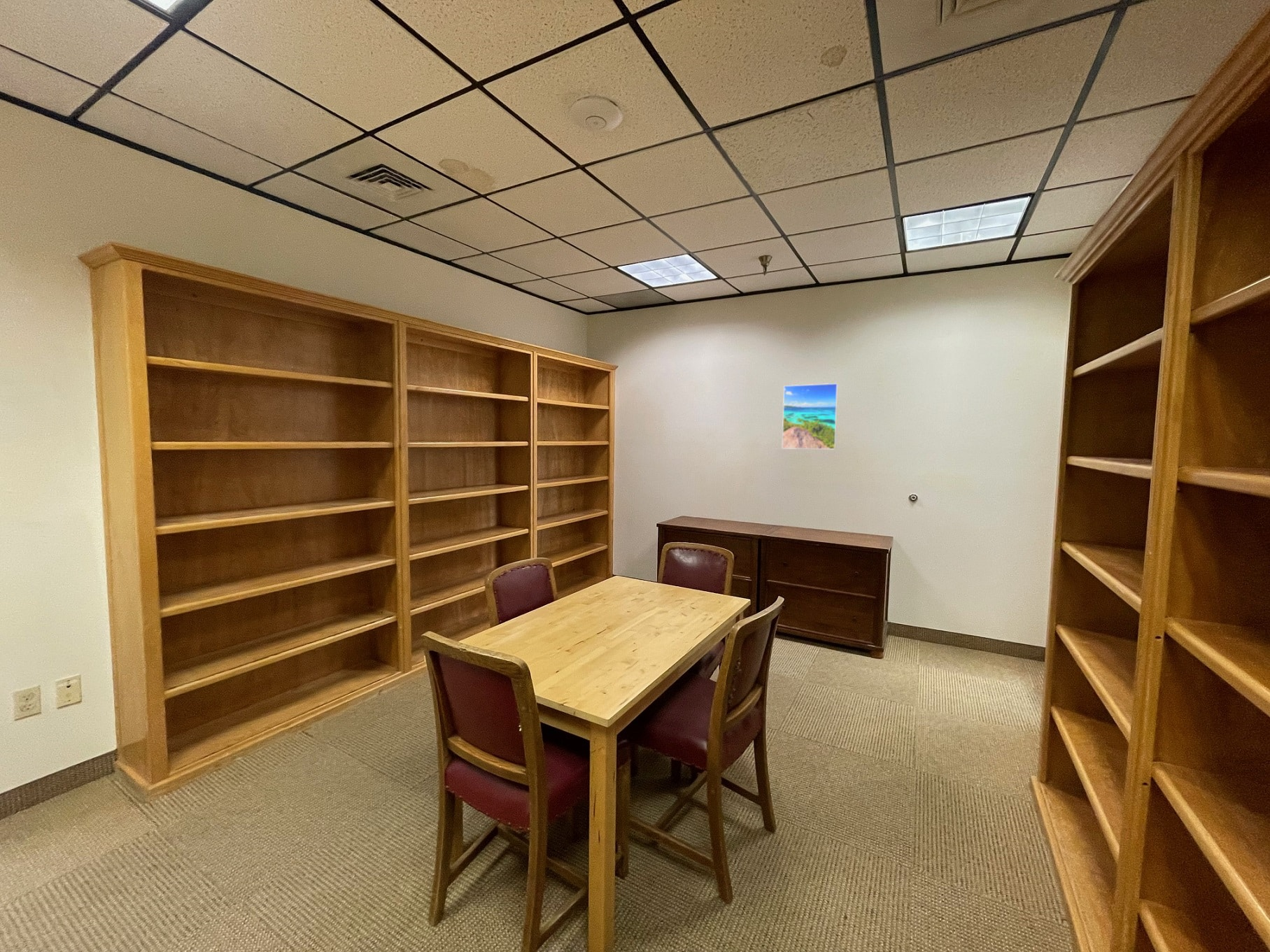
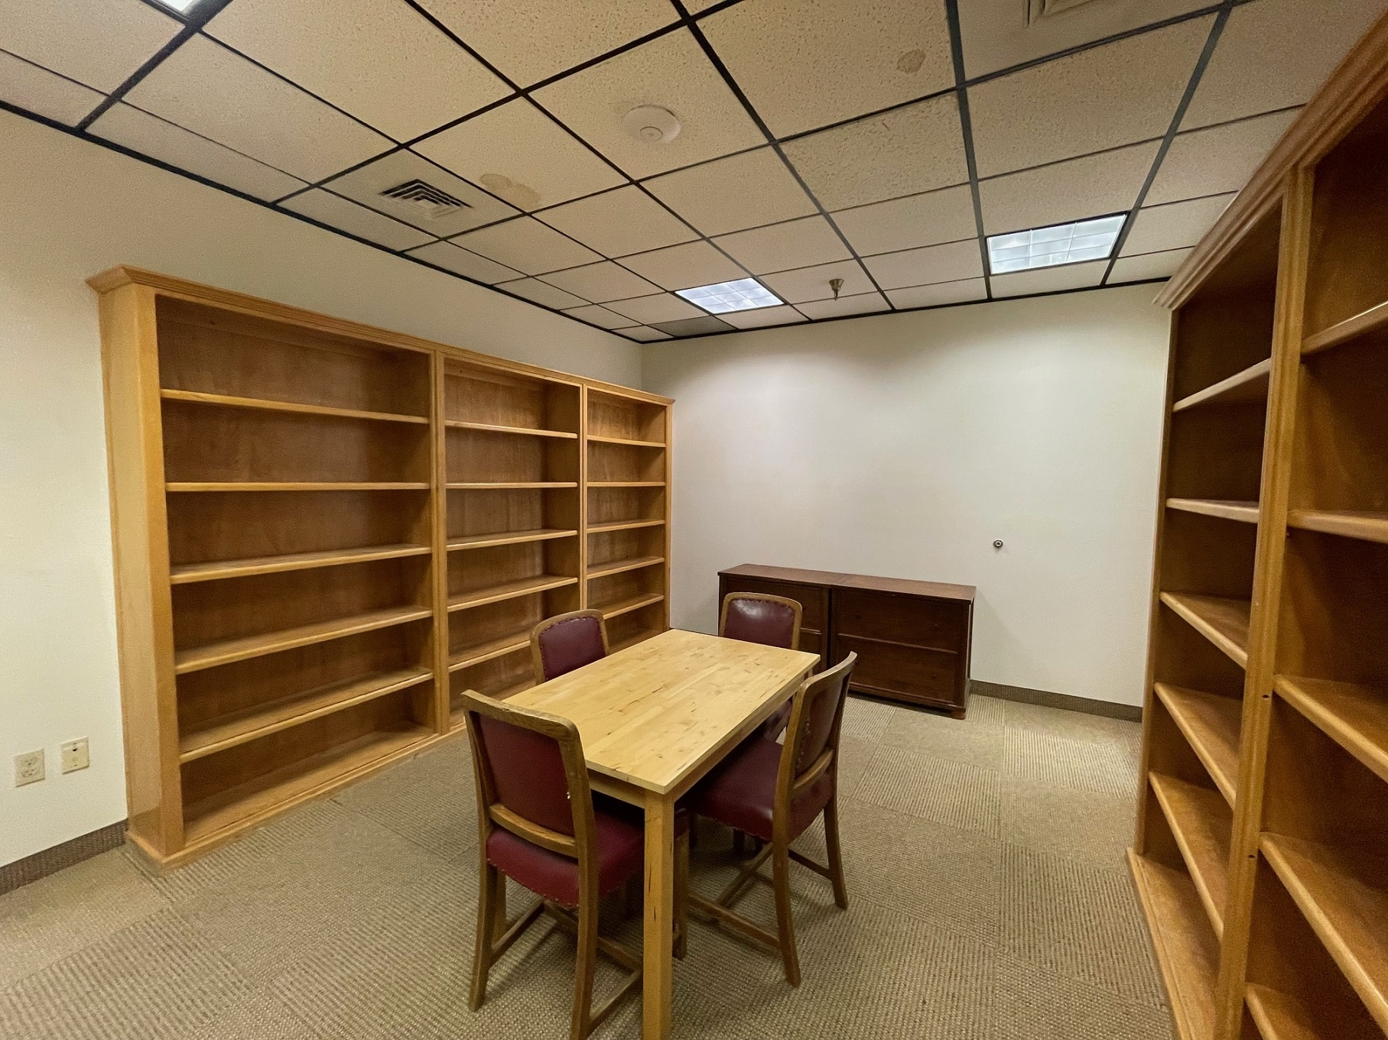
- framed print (809, 417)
